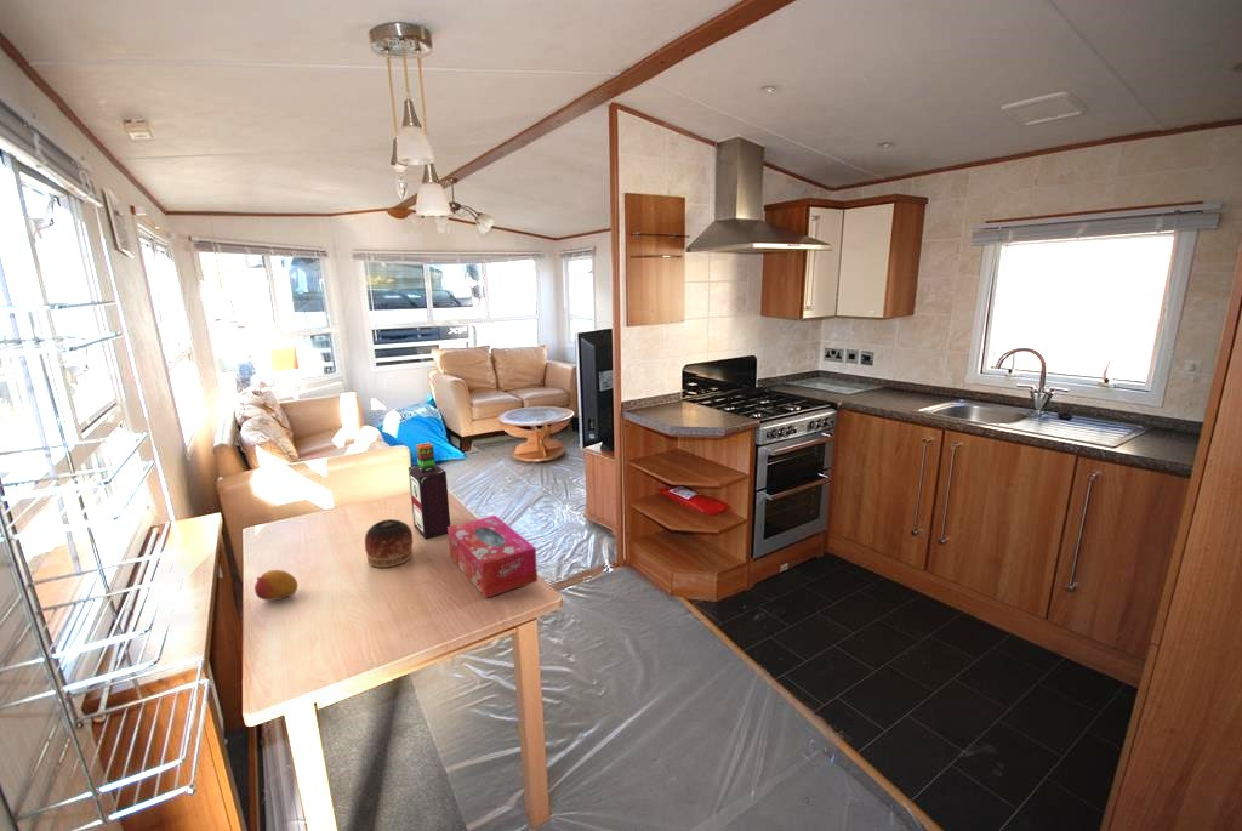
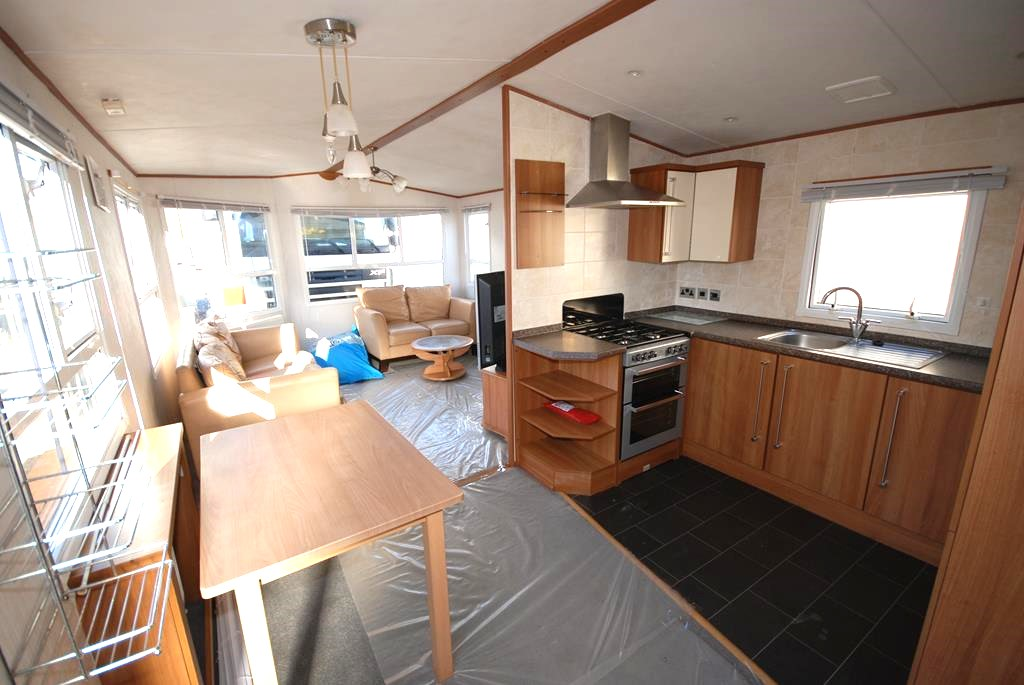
- tissue box (490, 552)
- fruit (275, 585)
- bowl (388, 540)
- bottle (428, 488)
